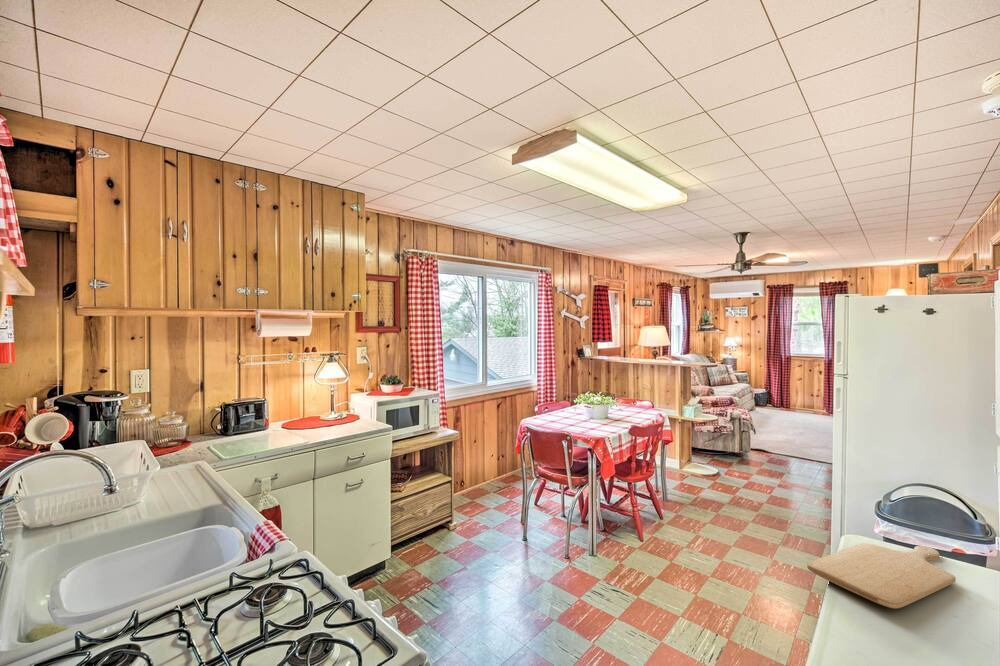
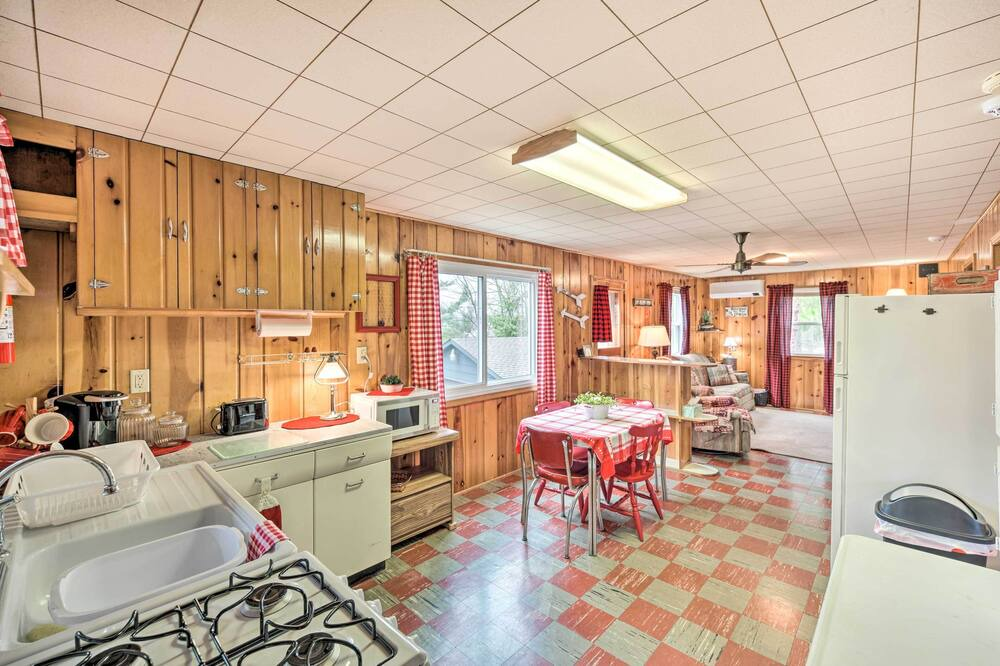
- chopping board (891, 567)
